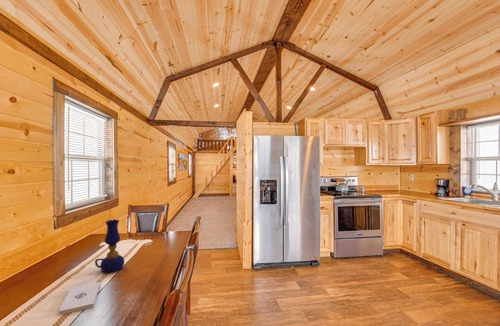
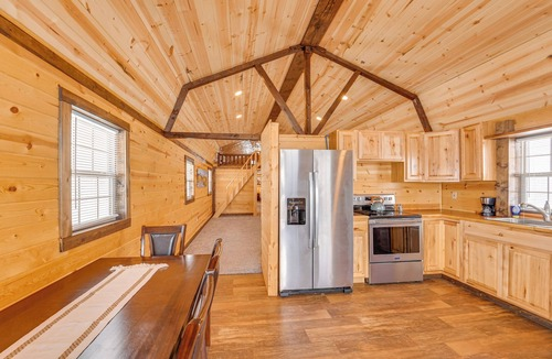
- oil lamp (109, 245)
- notepad (81, 296)
